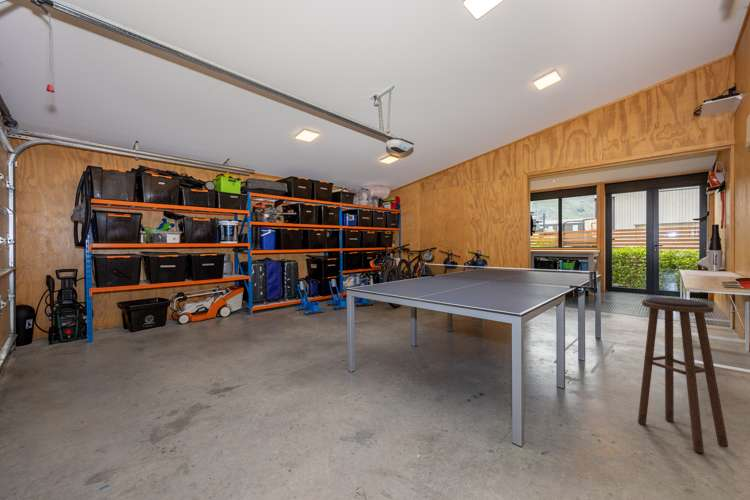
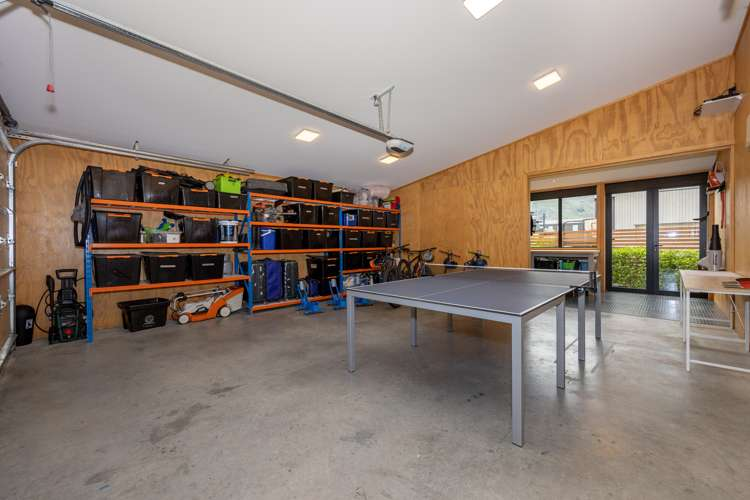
- stool (678, 369)
